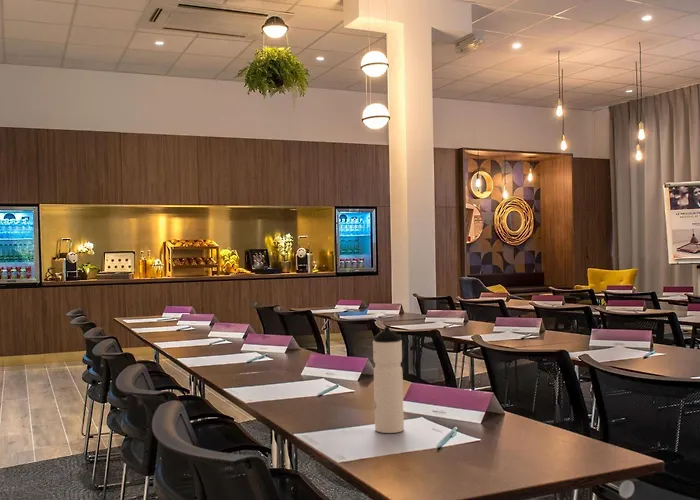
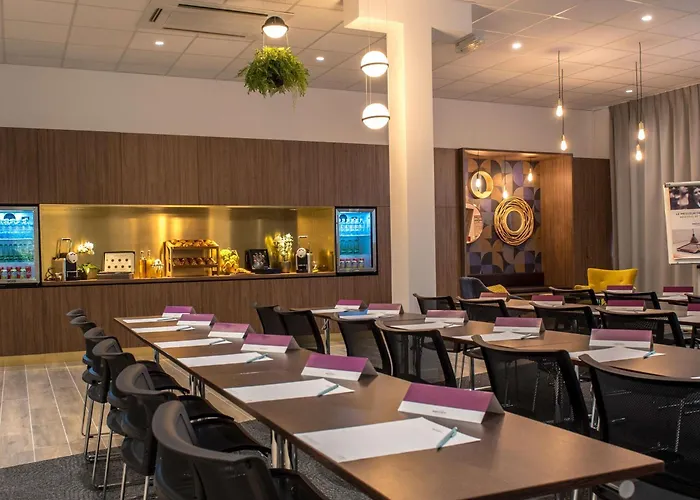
- water bottle (388, 378)
